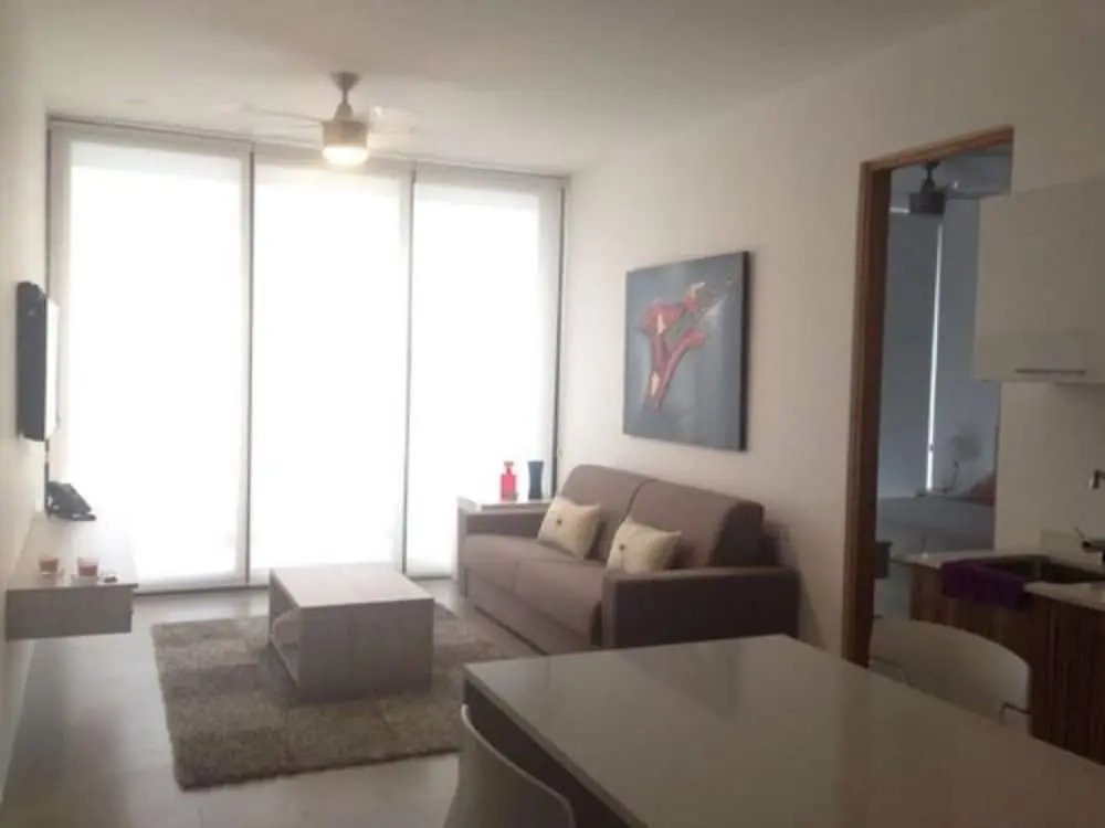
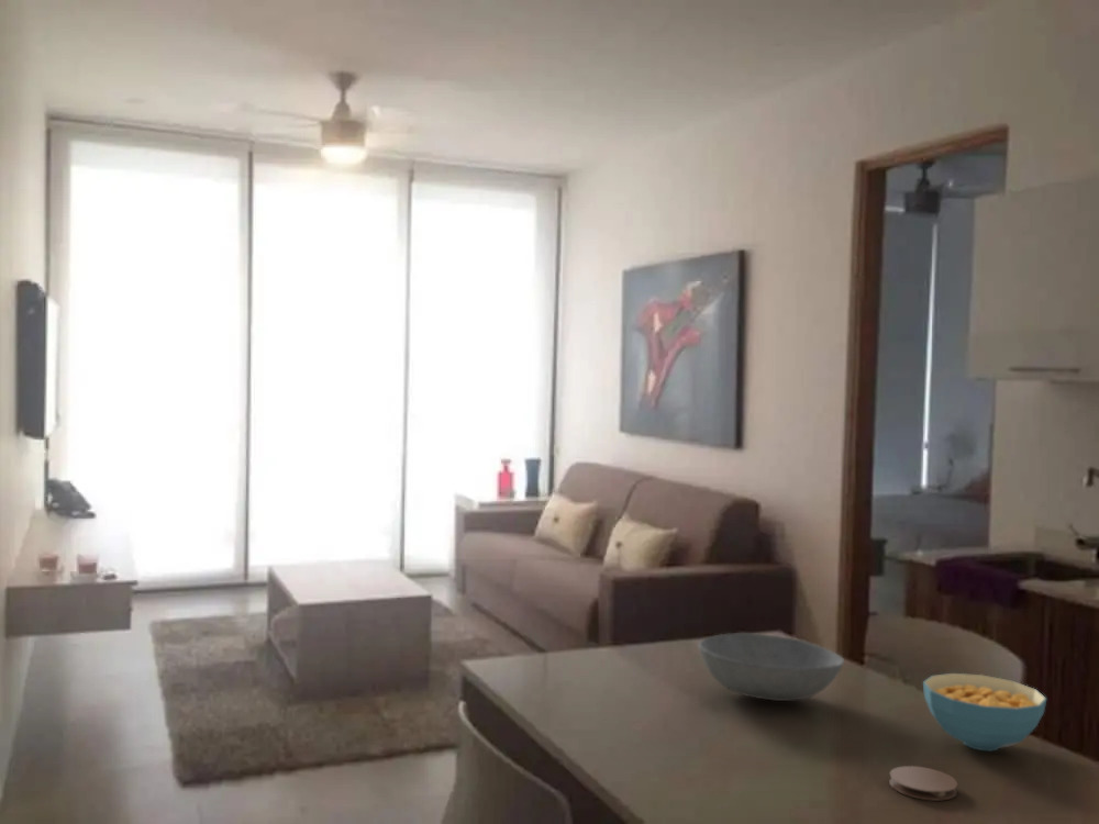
+ coaster (922, 782)
+ cereal bowl (981, 716)
+ bowl (768, 672)
